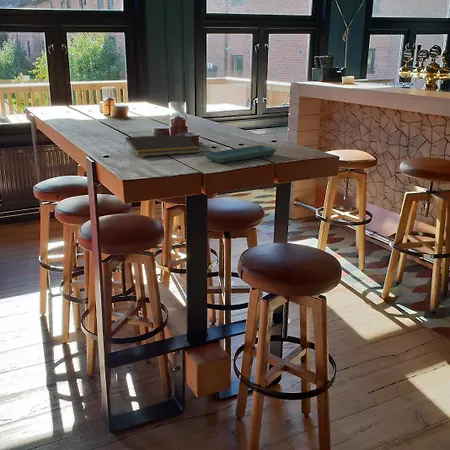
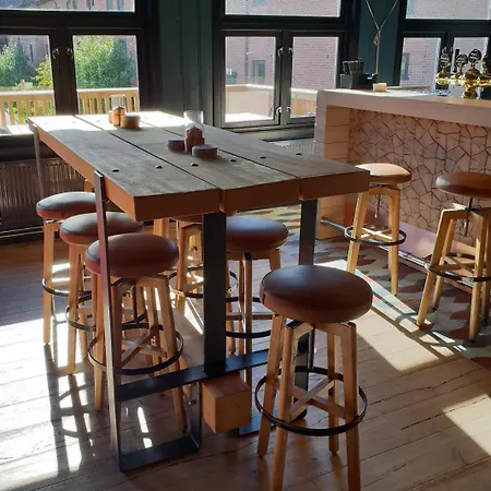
- notepad (162, 144)
- saucer (241, 153)
